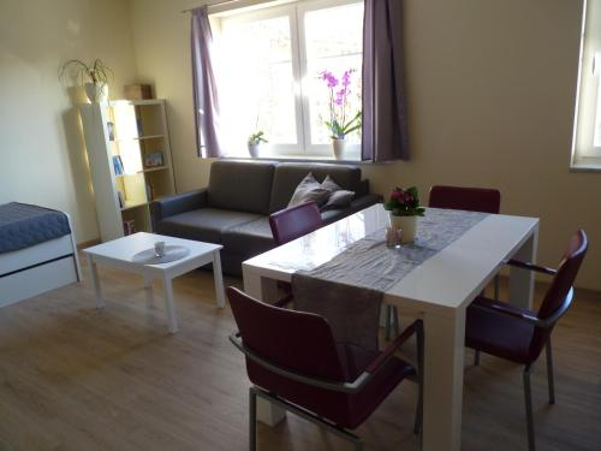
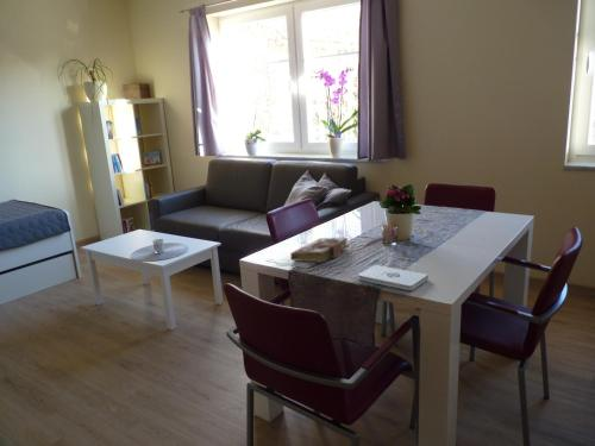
+ notepad (392, 276)
+ book (321, 249)
